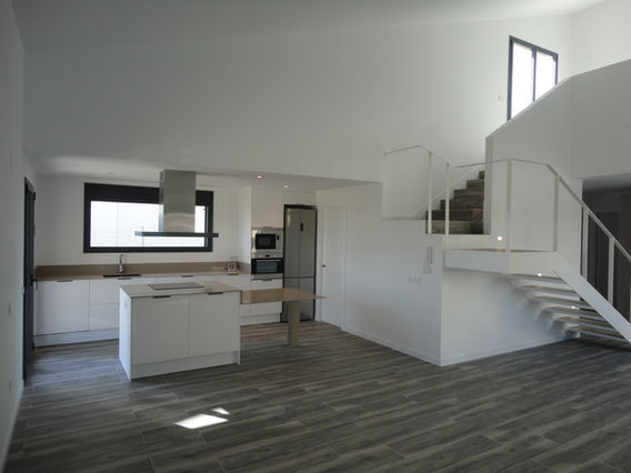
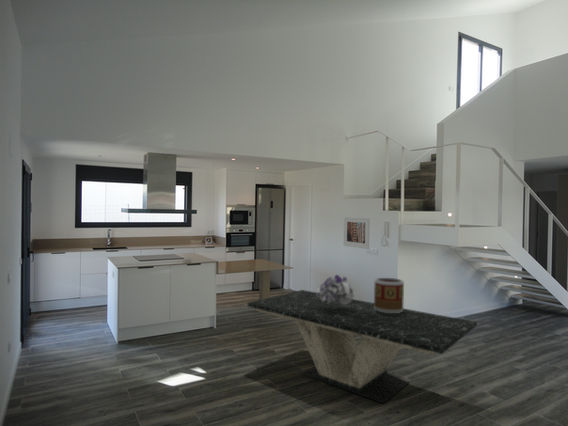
+ decorative container (388, 294)
+ dining table (353, 344)
+ bouquet (338, 292)
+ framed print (356, 232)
